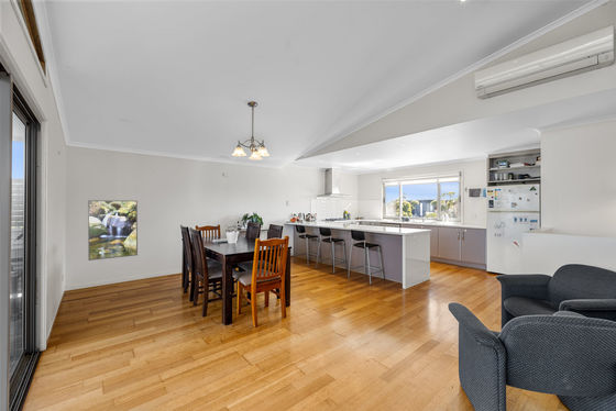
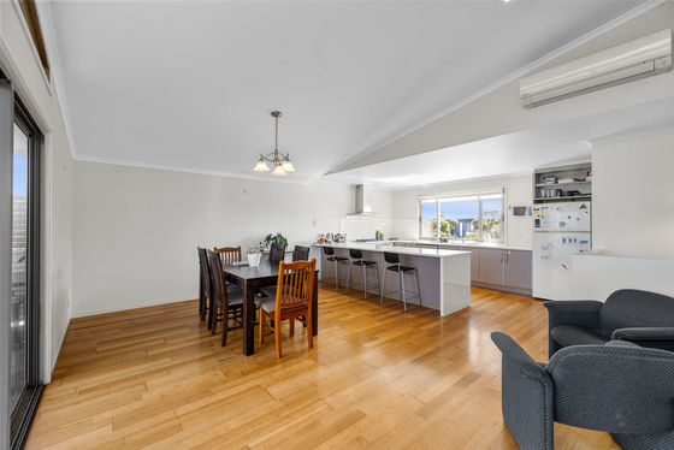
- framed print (113, 229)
